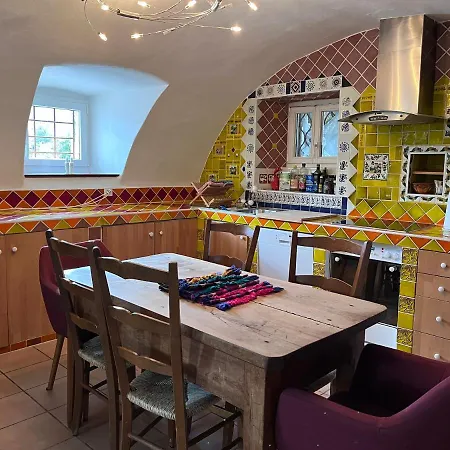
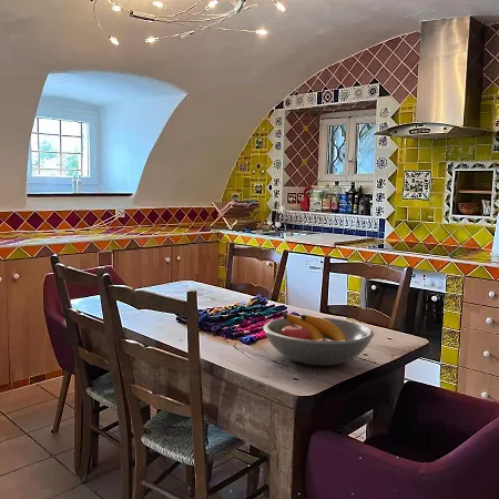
+ fruit bowl (317, 339)
